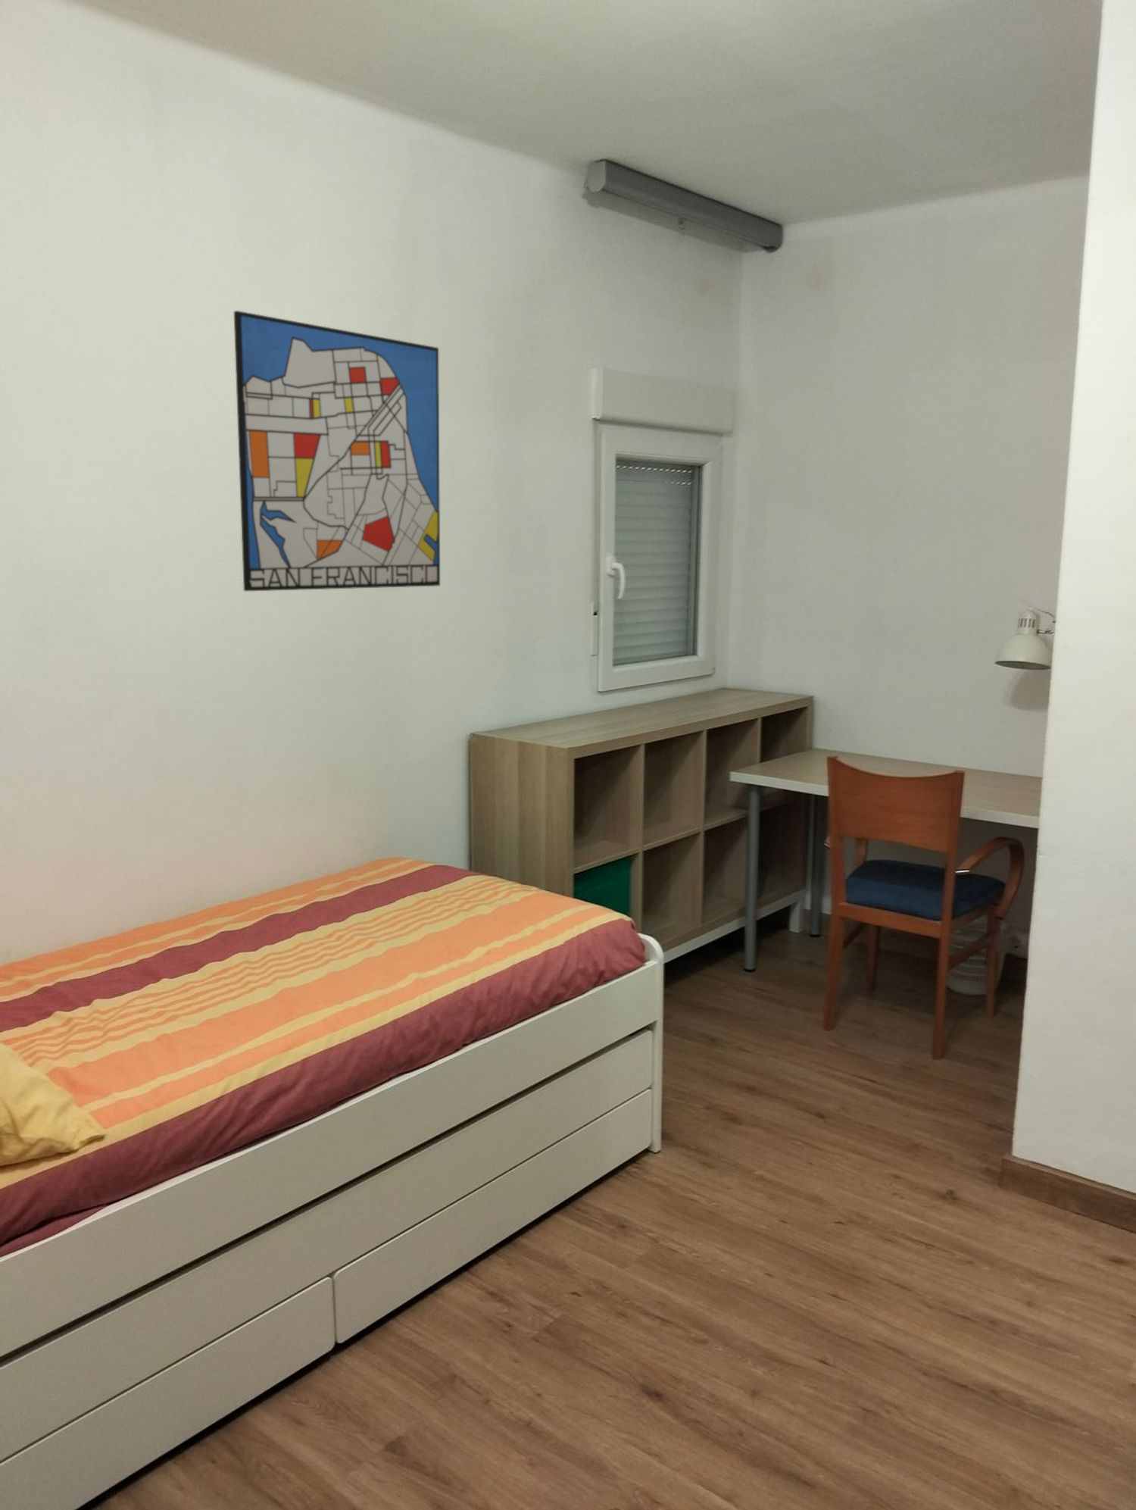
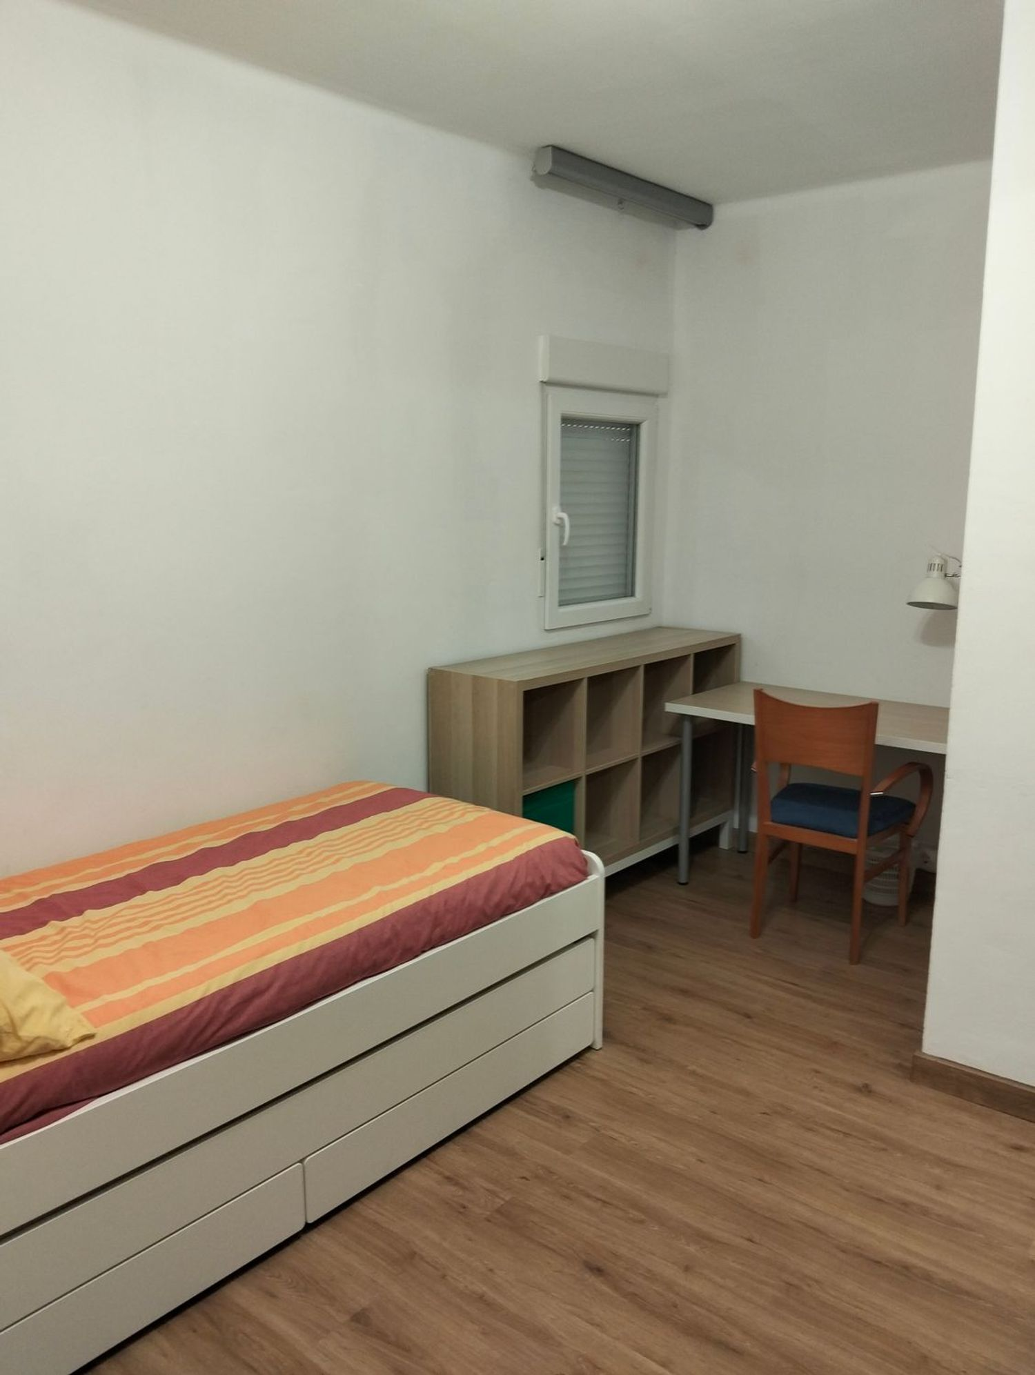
- wall art (347, 462)
